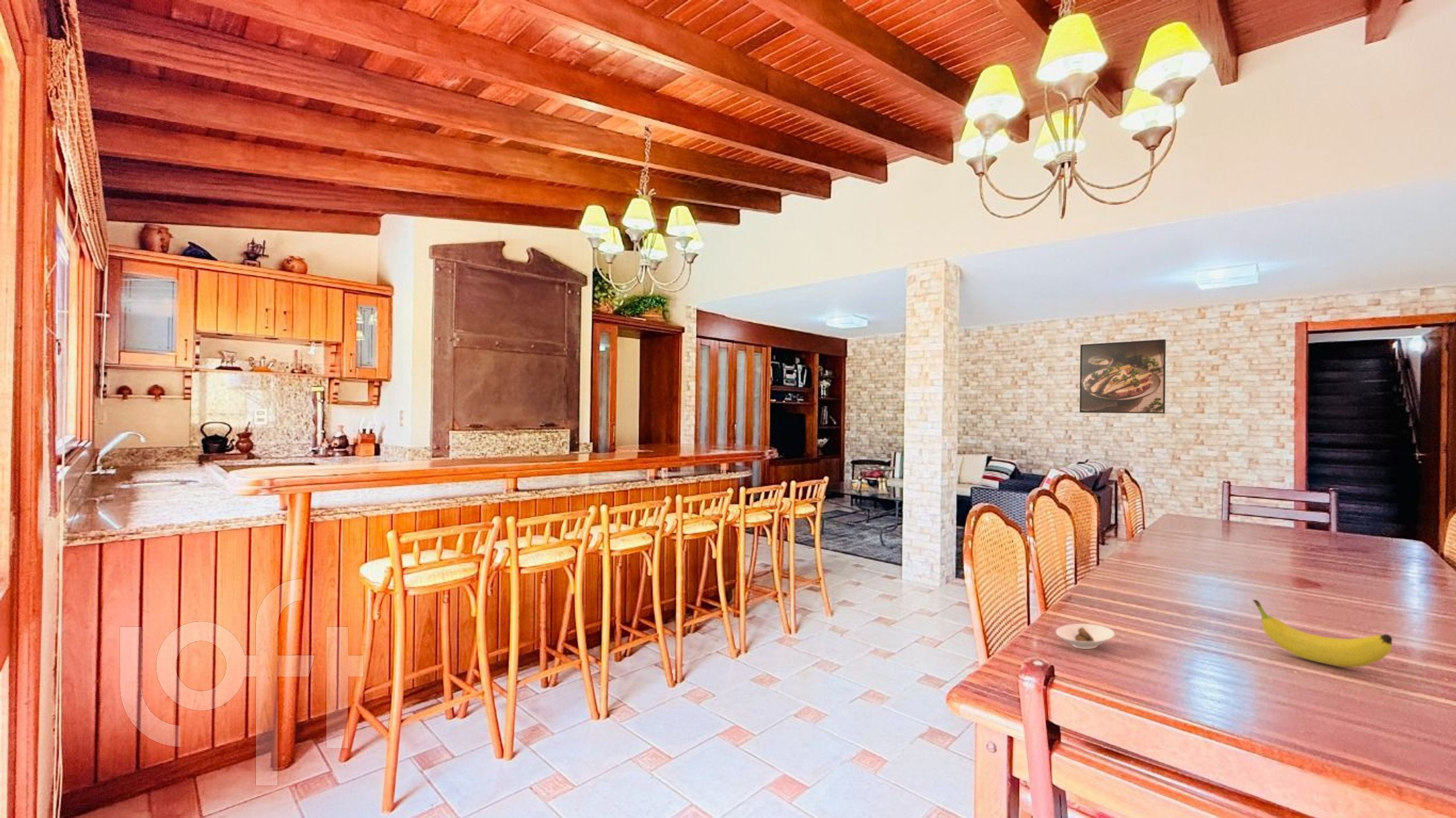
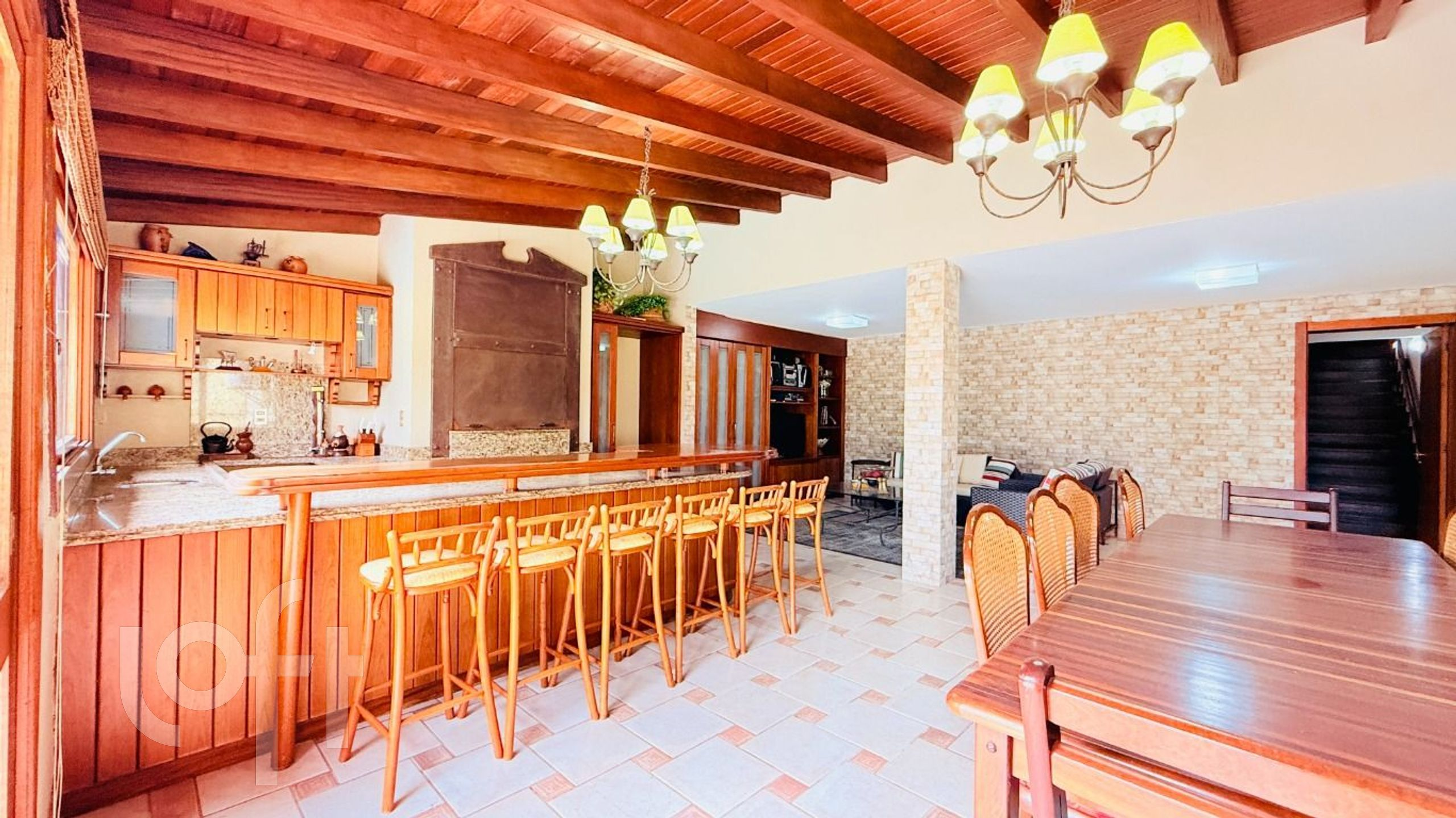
- saucer (1085, 637)
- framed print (1120, 377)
- fruit (1319, 637)
